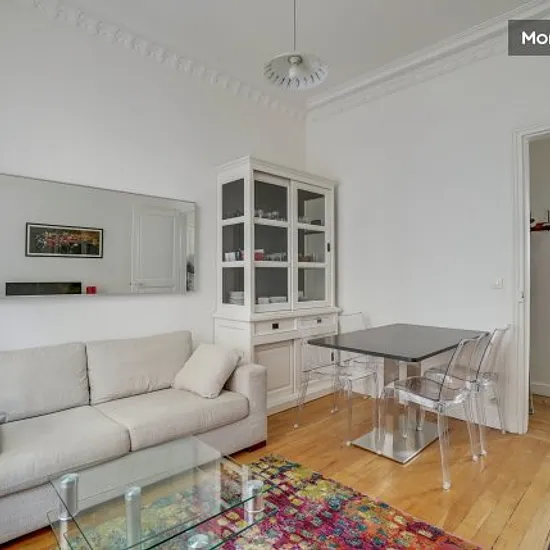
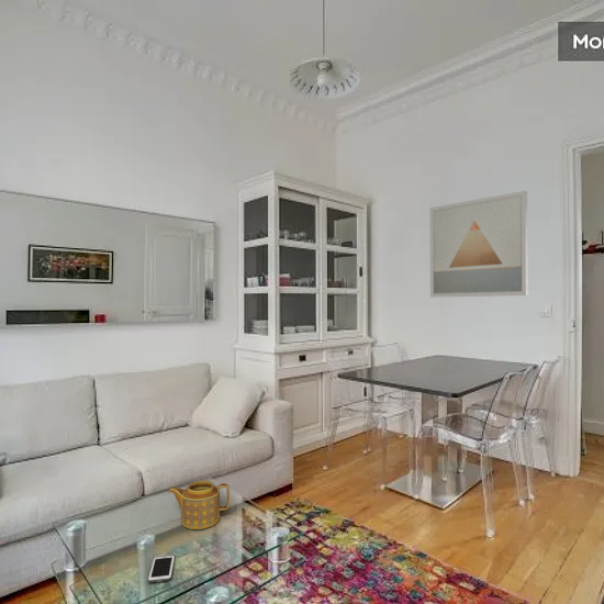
+ wall art (474, 248)
+ cell phone (161, 568)
+ teapot (199, 502)
